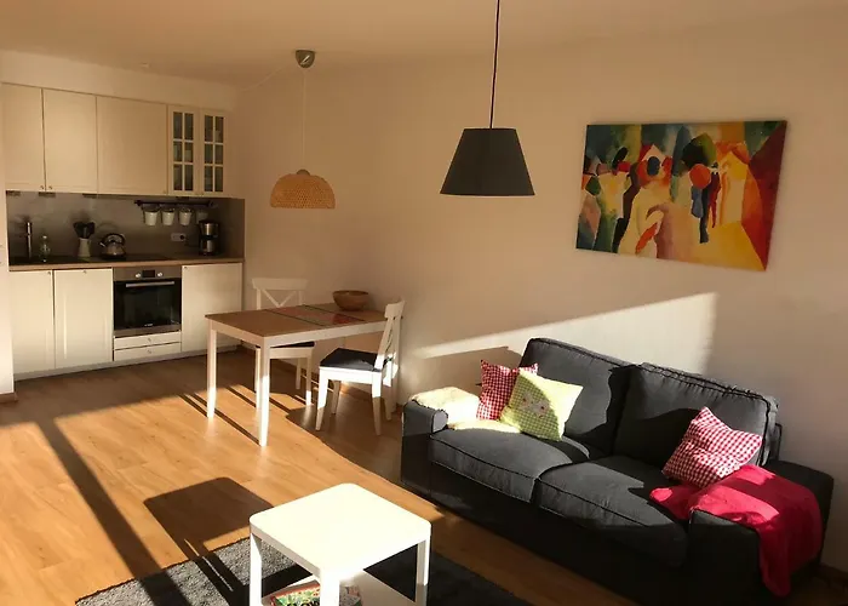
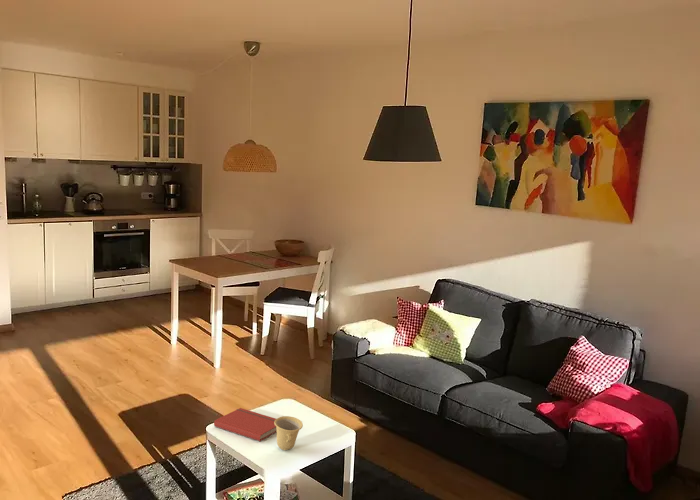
+ book (249, 423)
+ cup (288, 435)
